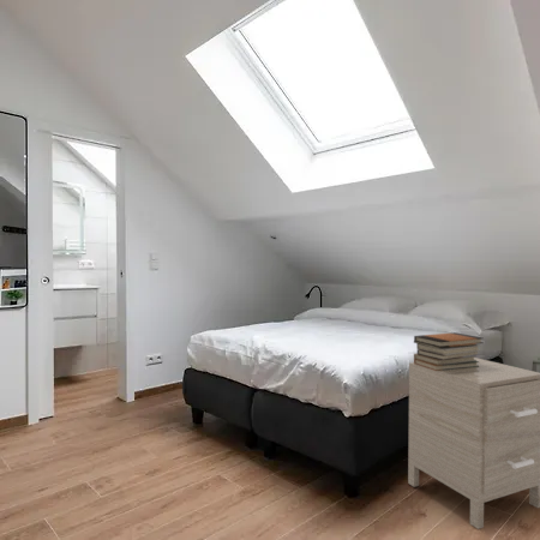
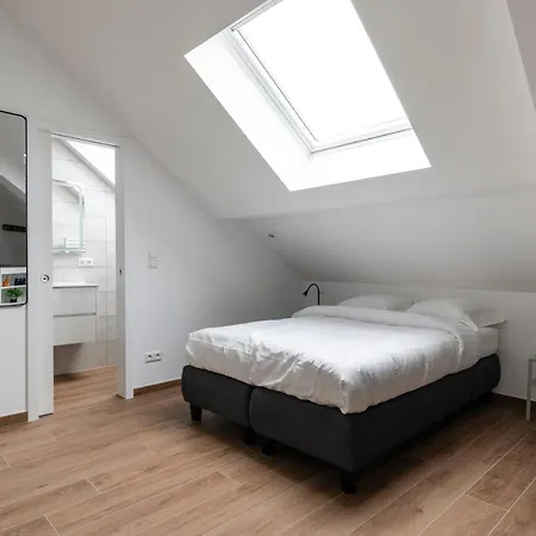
- nightstand (479, 433)
- book stack (448, 350)
